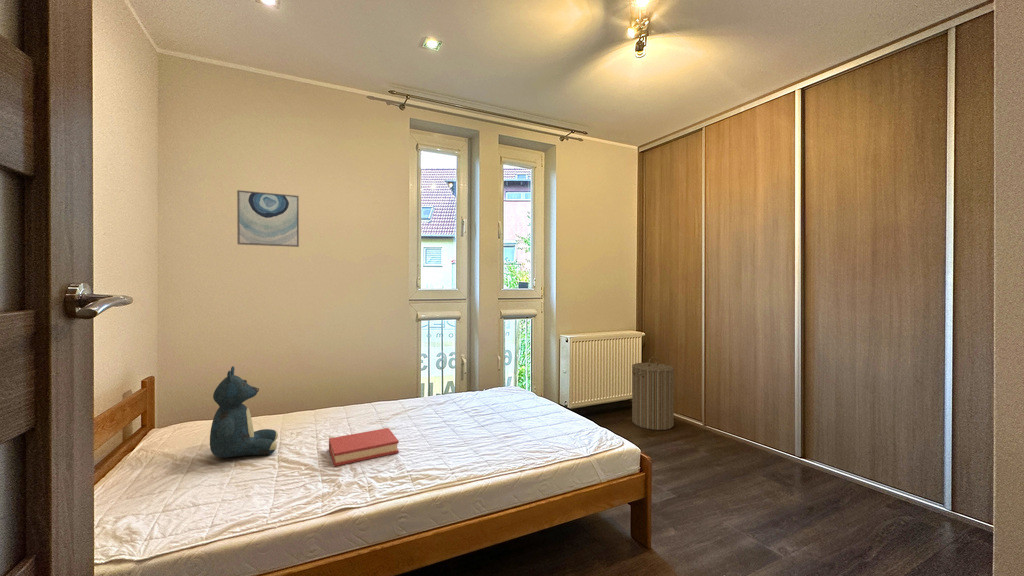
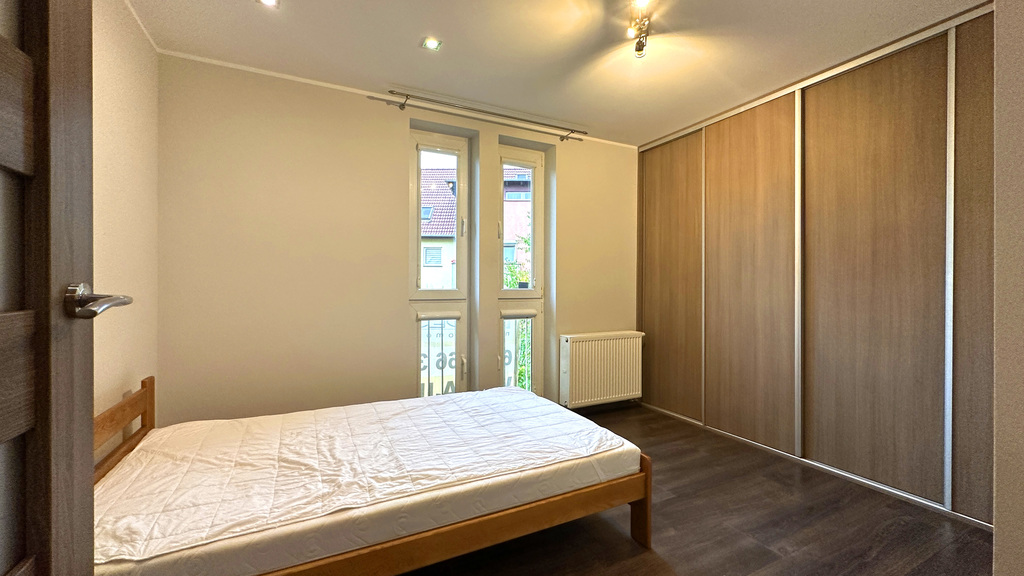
- wall art (269, 219)
- laundry hamper (652, 390)
- hardback book (363, 445)
- teddy bear (245, 409)
